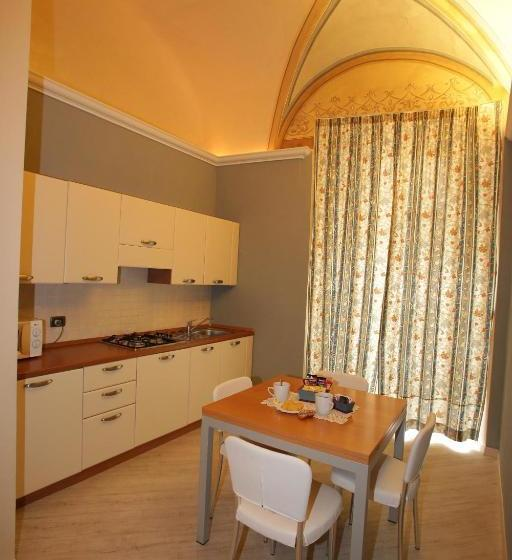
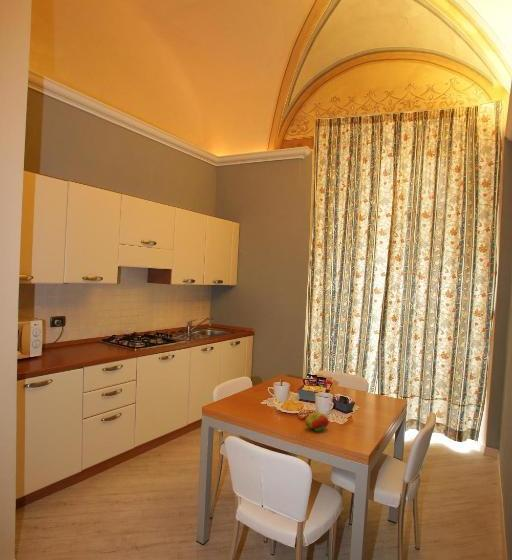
+ fruit (316, 420)
